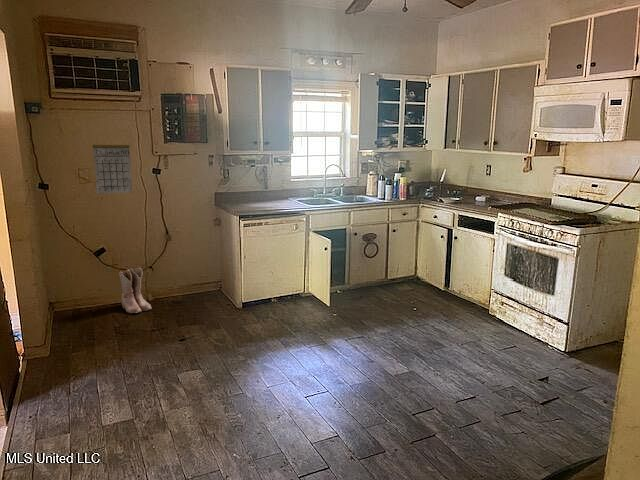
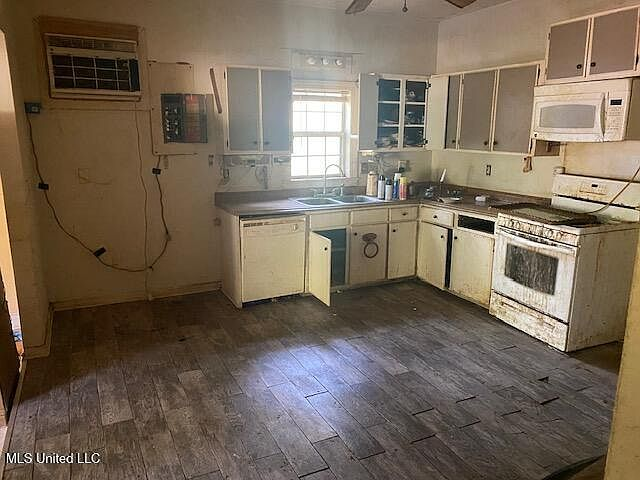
- calendar (112, 163)
- boots (135, 289)
